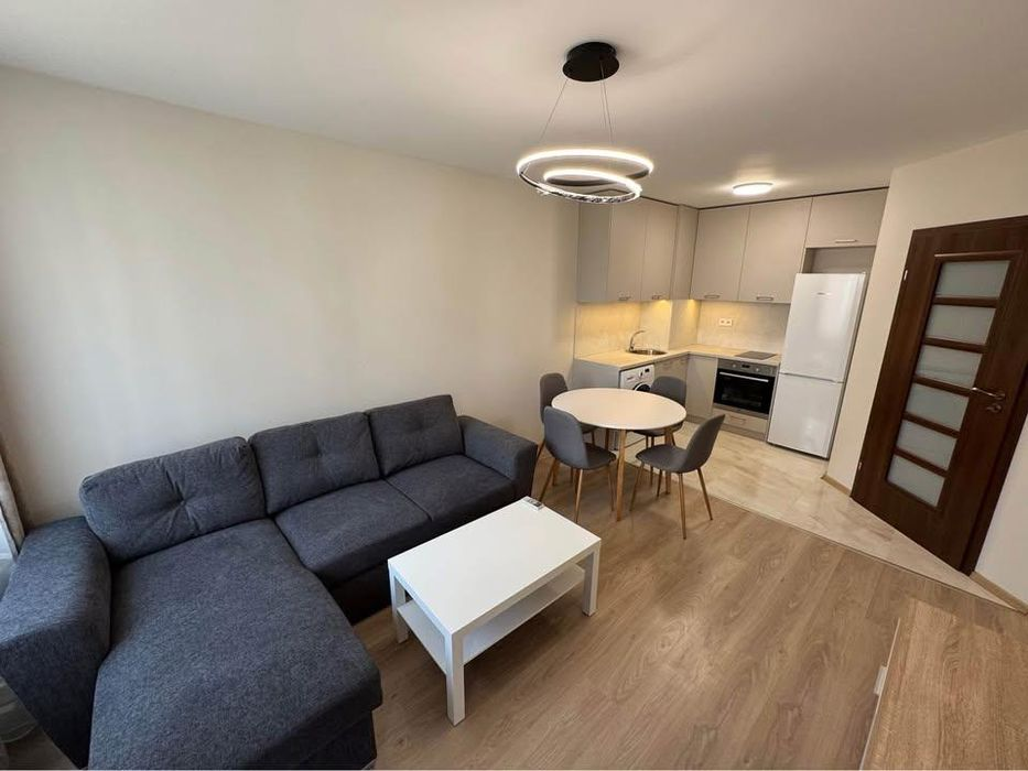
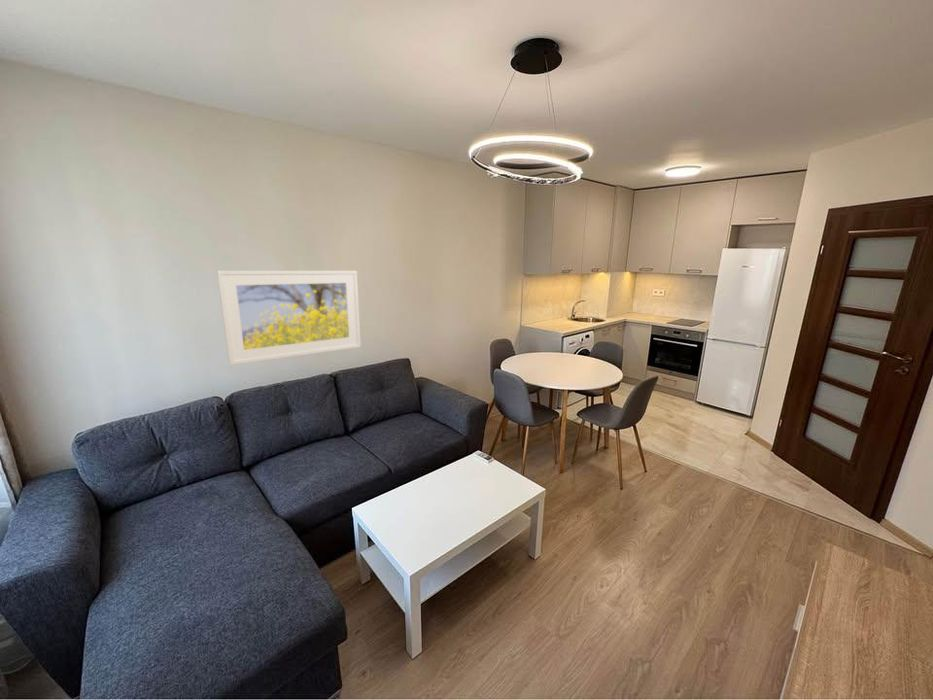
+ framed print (298, 313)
